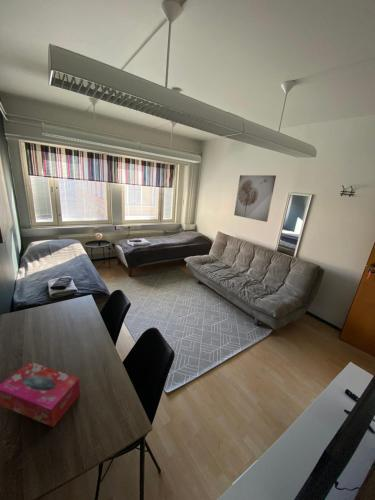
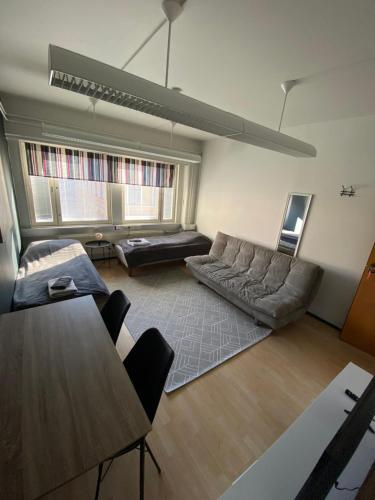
- tissue box (40, 391)
- wall art (252, 197)
